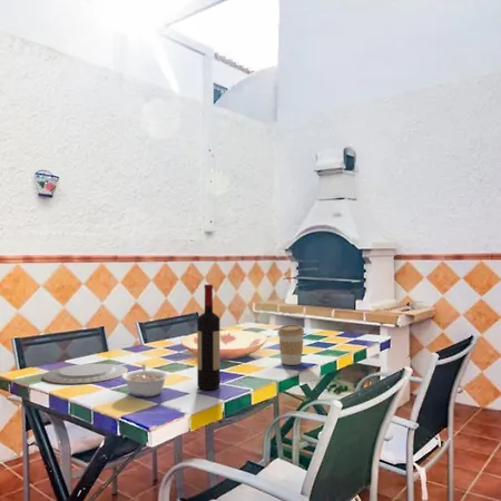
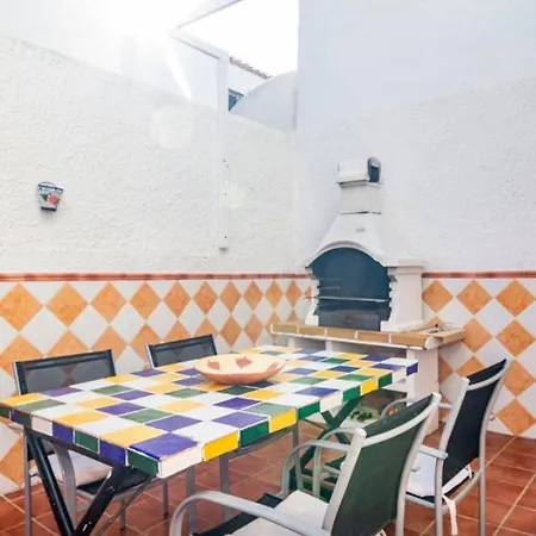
- legume (144, 382)
- coffee cup (291, 344)
- chinaware (86, 371)
- wine bottle (208, 335)
